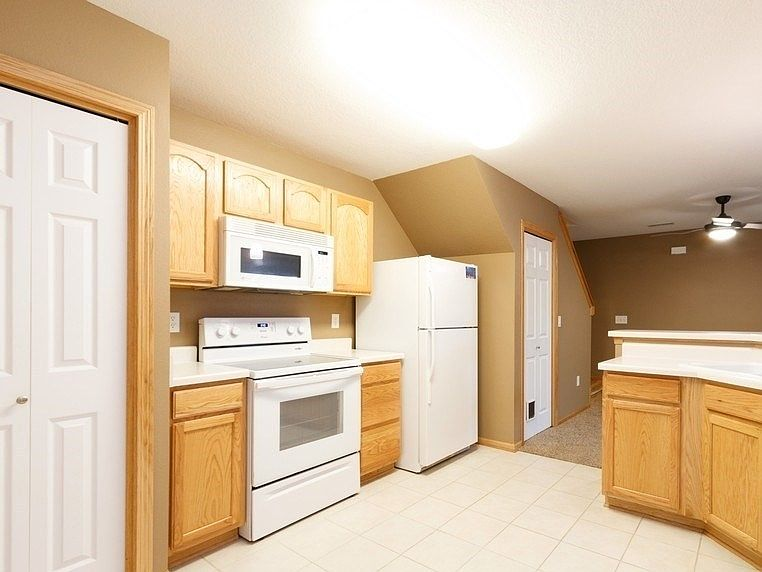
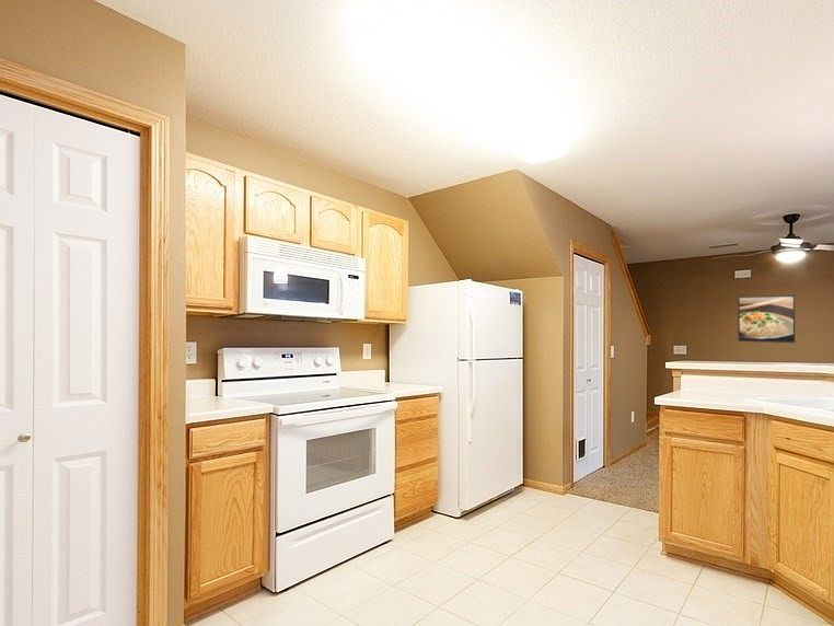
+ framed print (765, 318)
